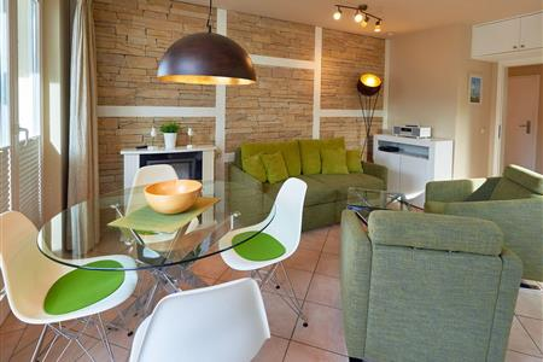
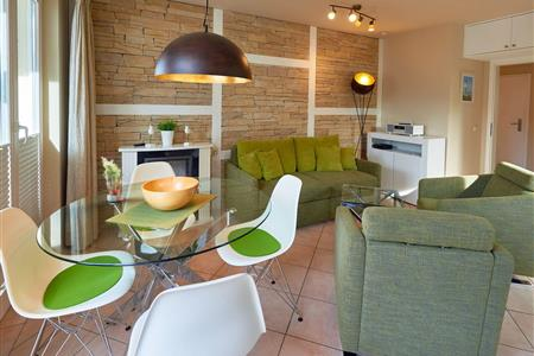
+ potted plant (113, 178)
